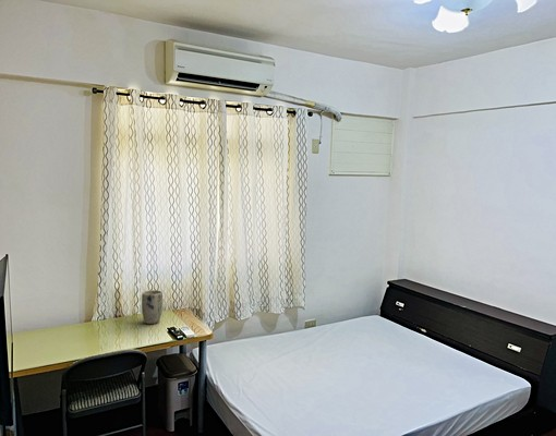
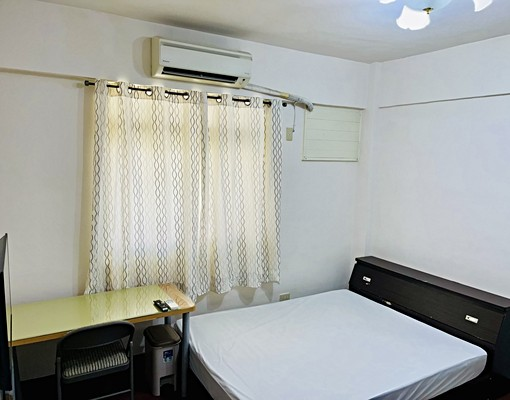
- plant pot (152, 306)
